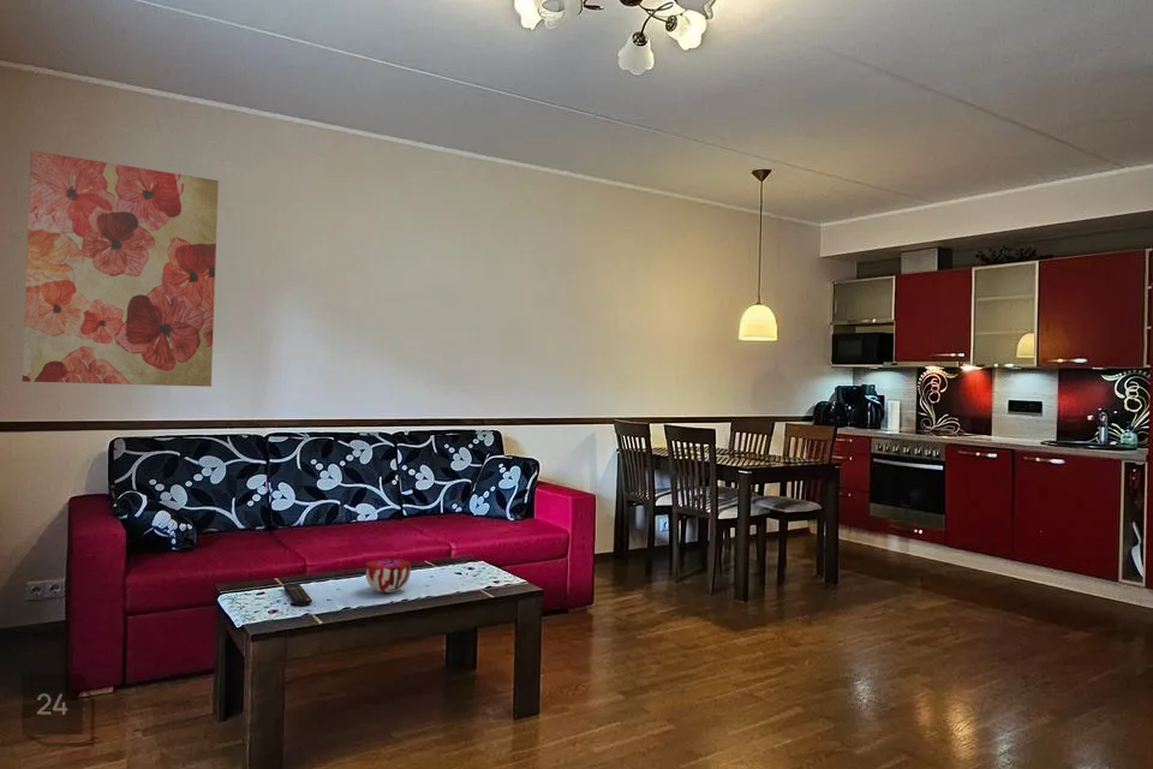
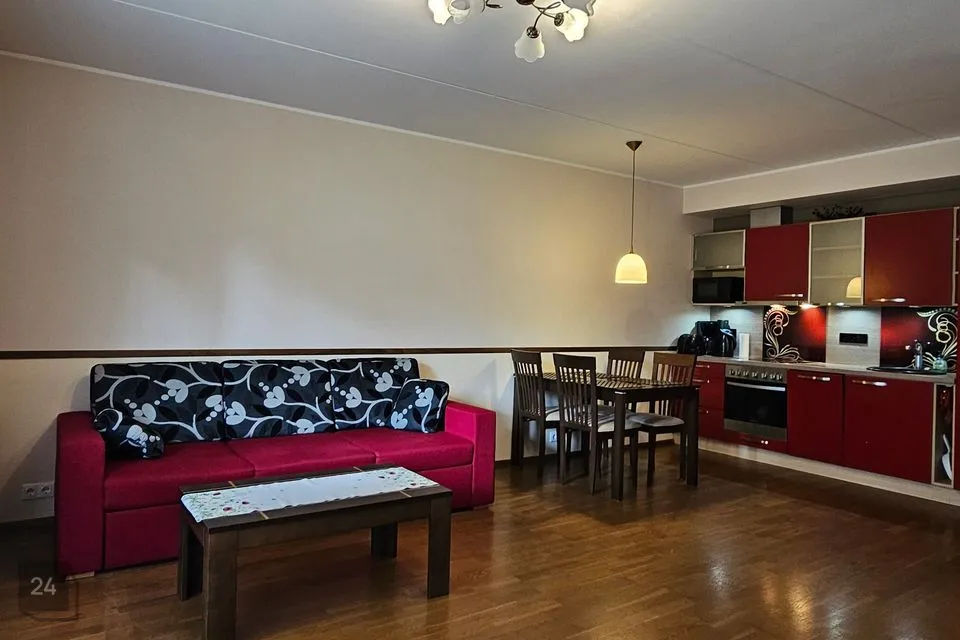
- wall art (125, 275)
- remote control (297, 594)
- decorative bowl (387, 577)
